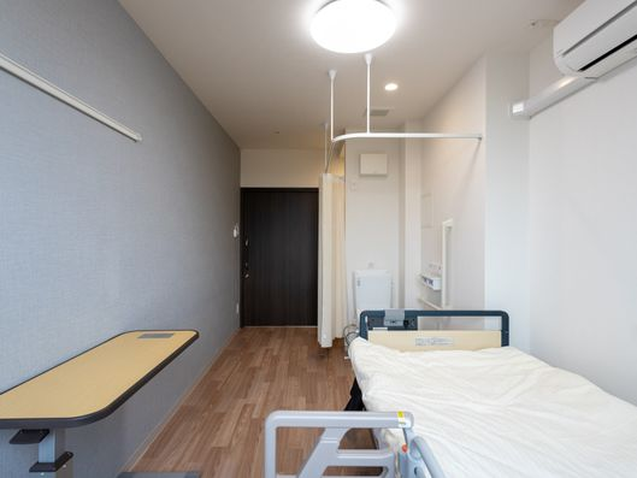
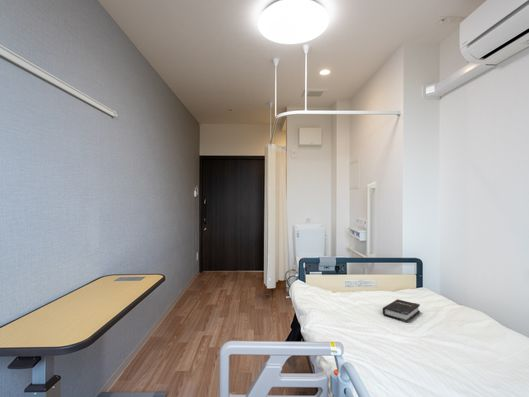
+ hardback book (401, 309)
